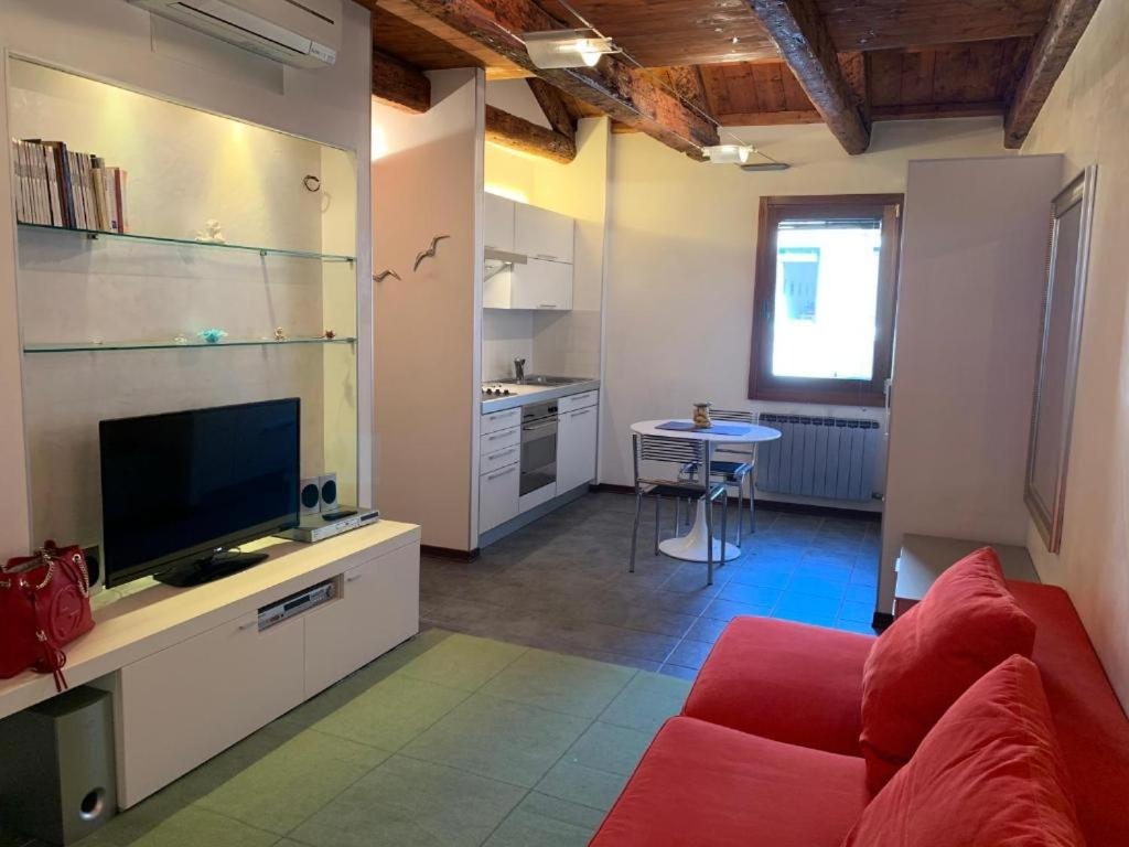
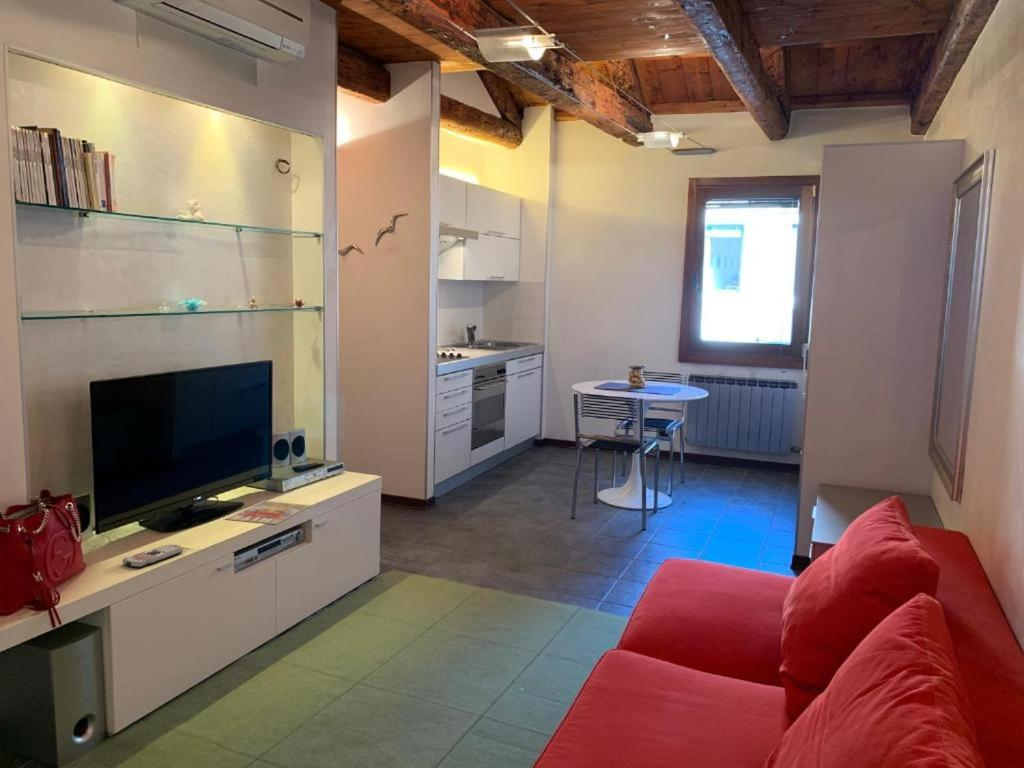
+ magazine (269, 511)
+ remote control (154, 555)
